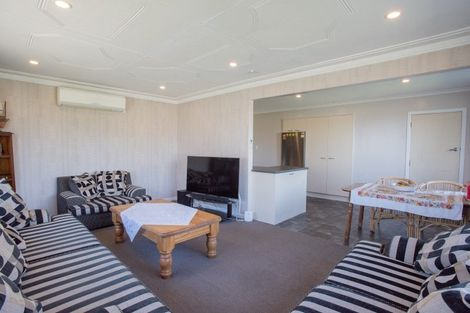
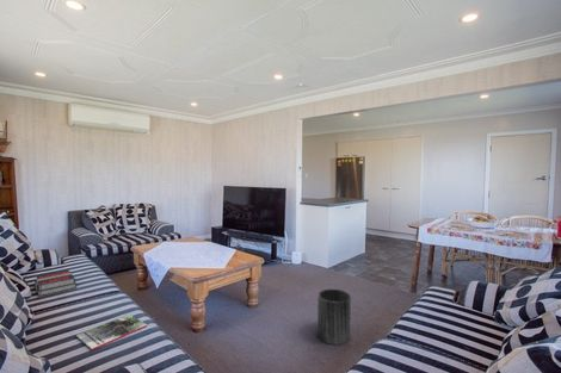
+ book (55, 281)
+ trash can (333, 315)
+ magazine (112, 330)
